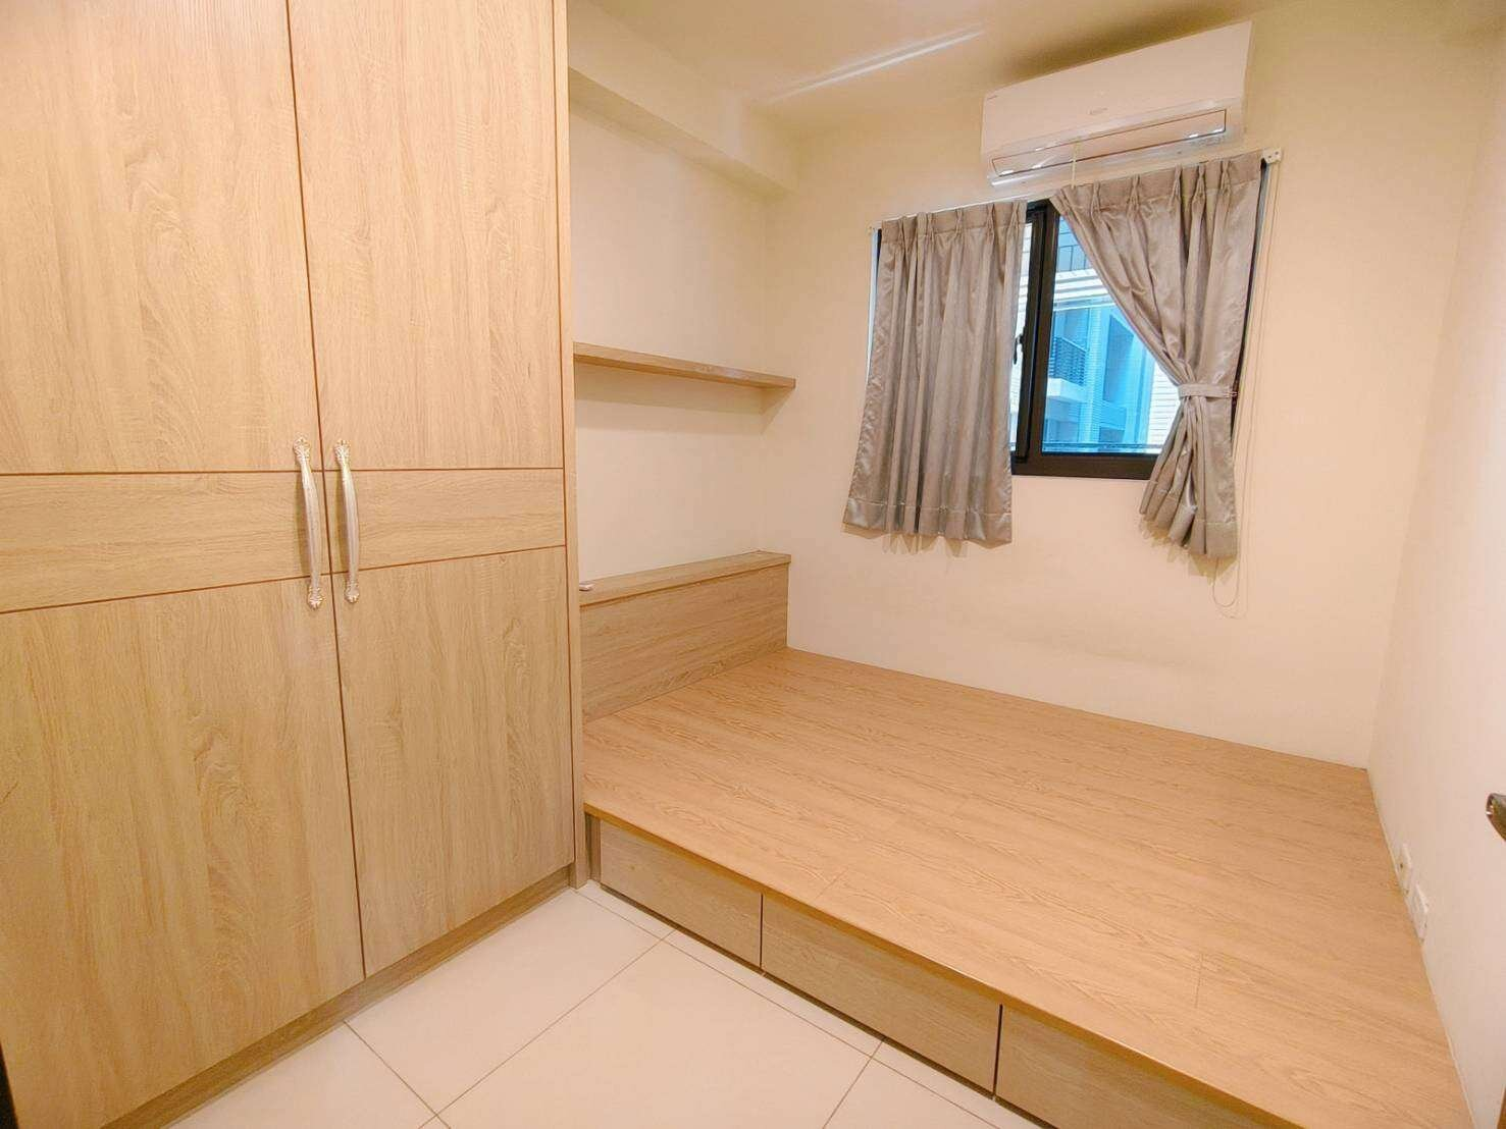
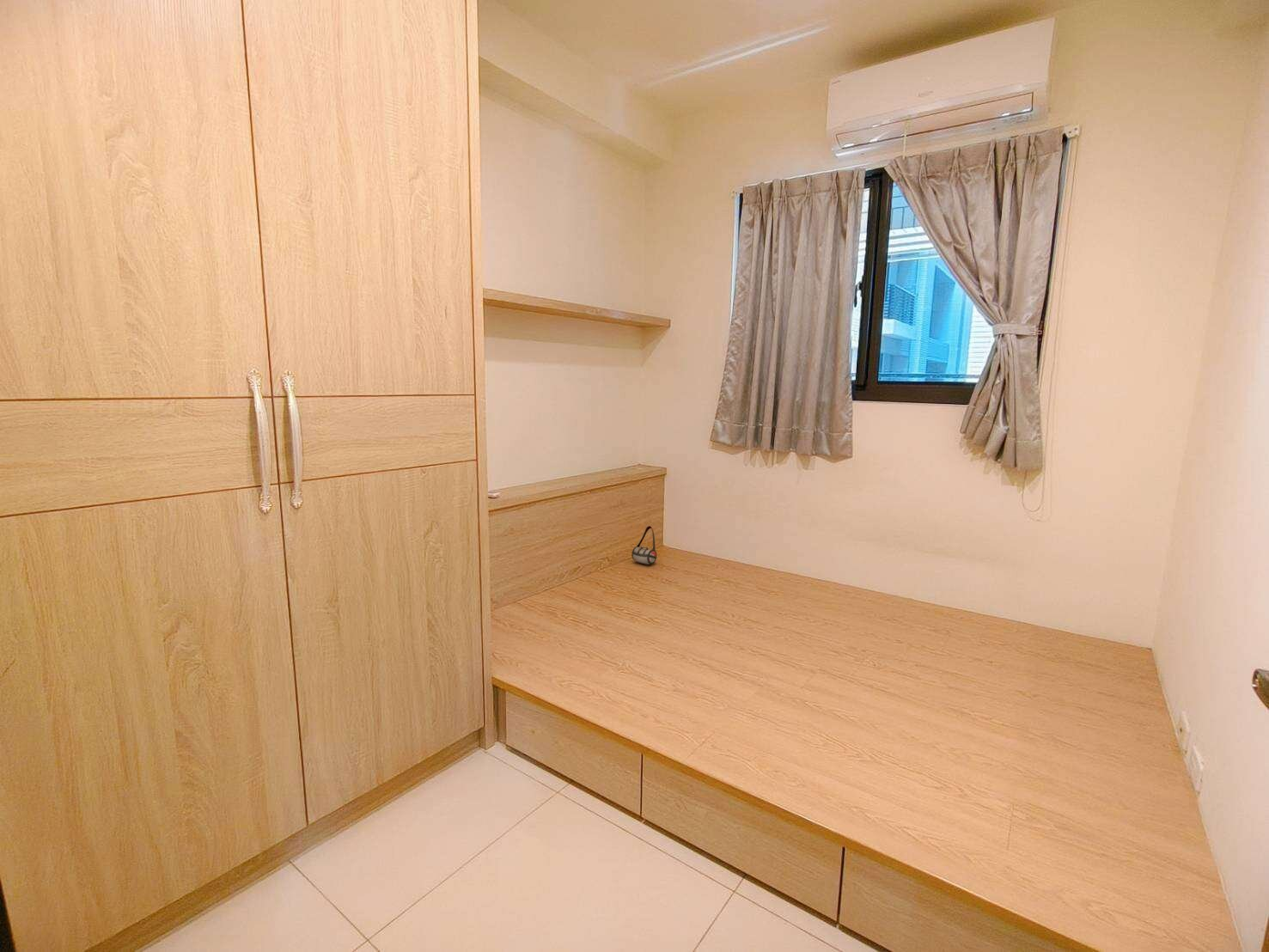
+ bag (636, 548)
